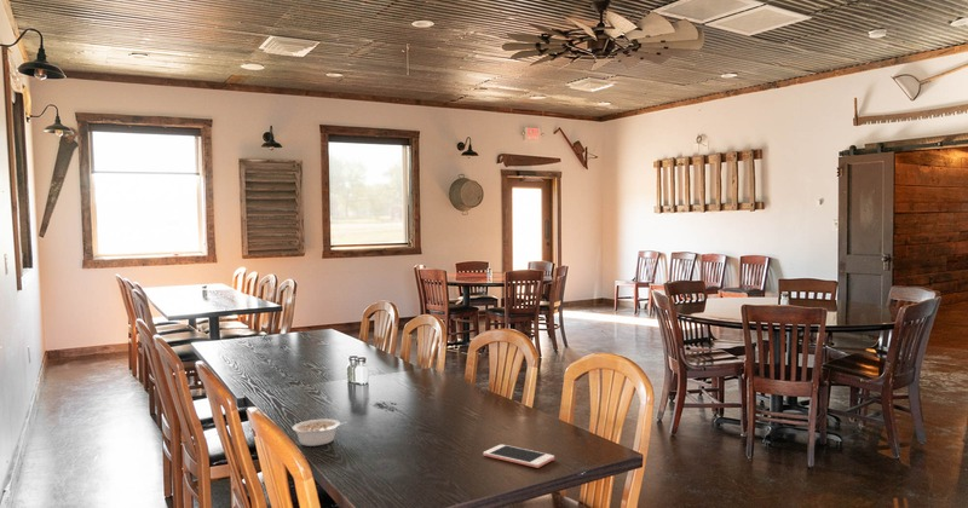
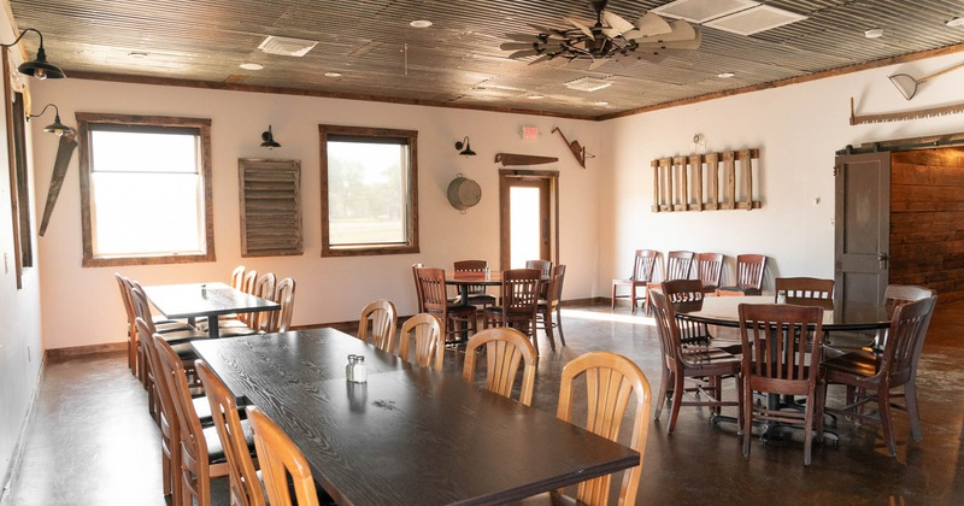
- legume (318, 431)
- cell phone (518, 455)
